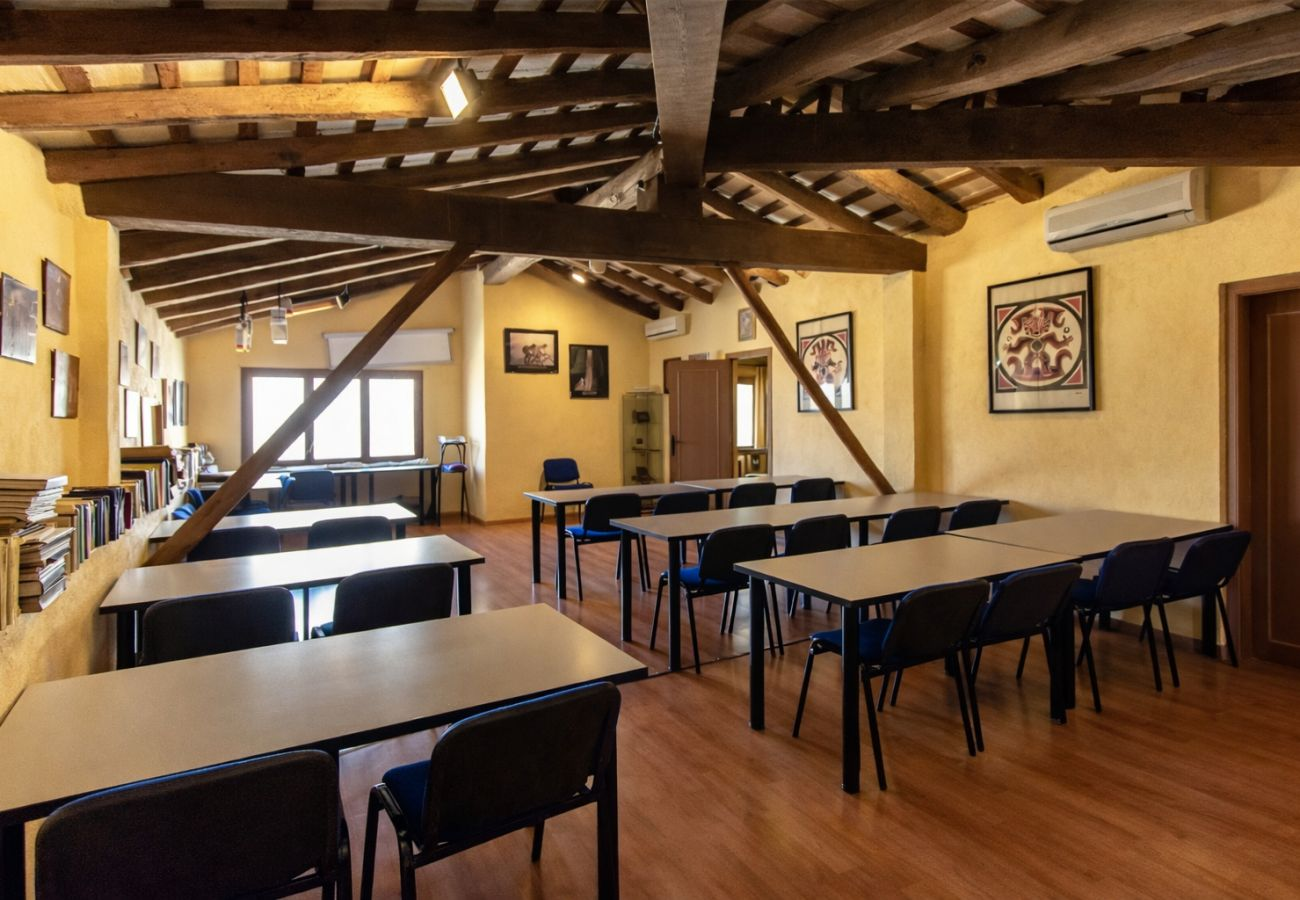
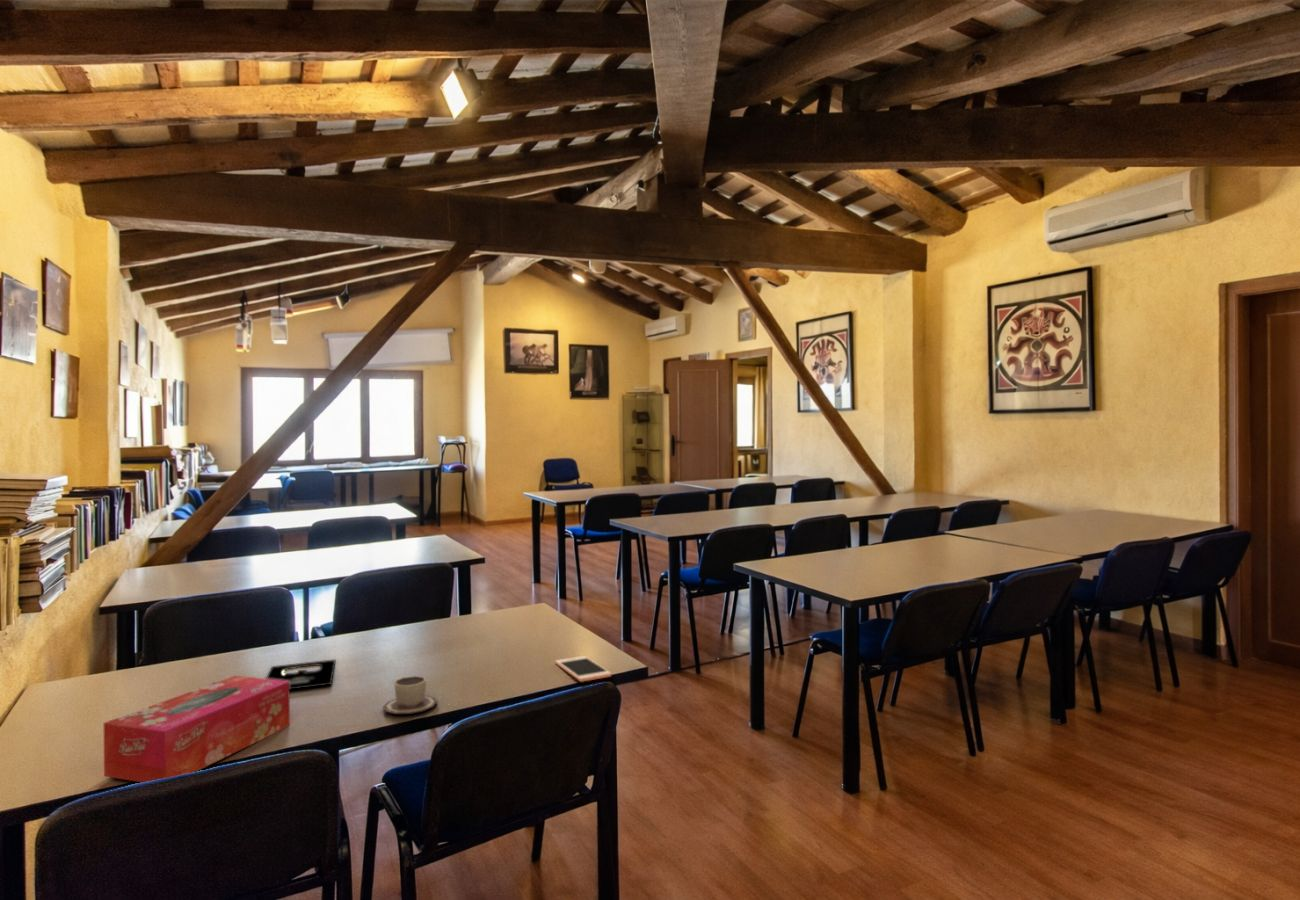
+ cell phone (582, 668)
+ tissue box (204, 724)
+ award (274, 678)
+ cup (410, 693)
